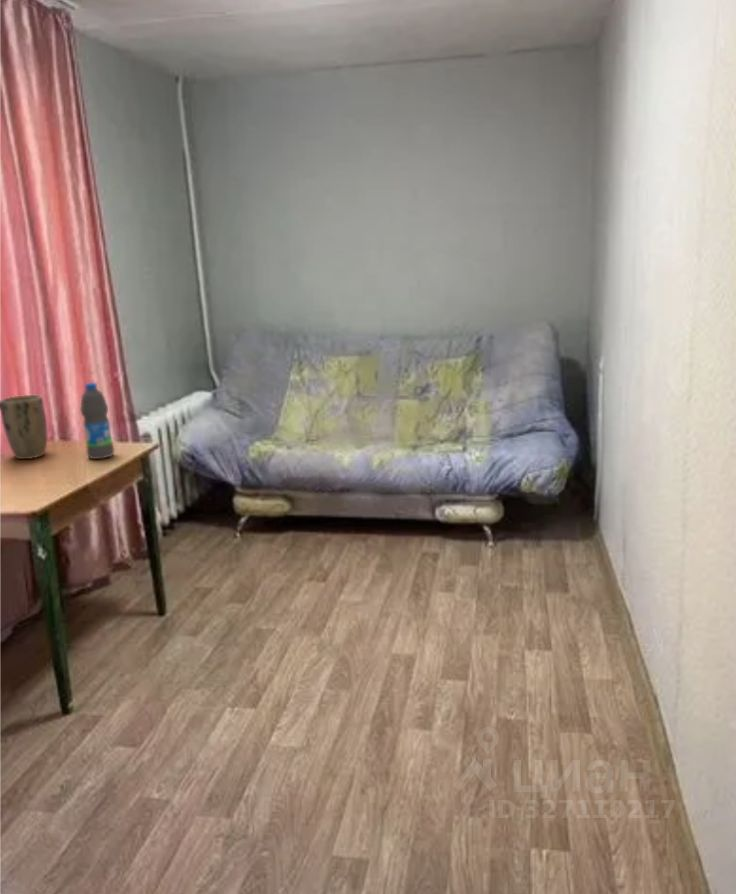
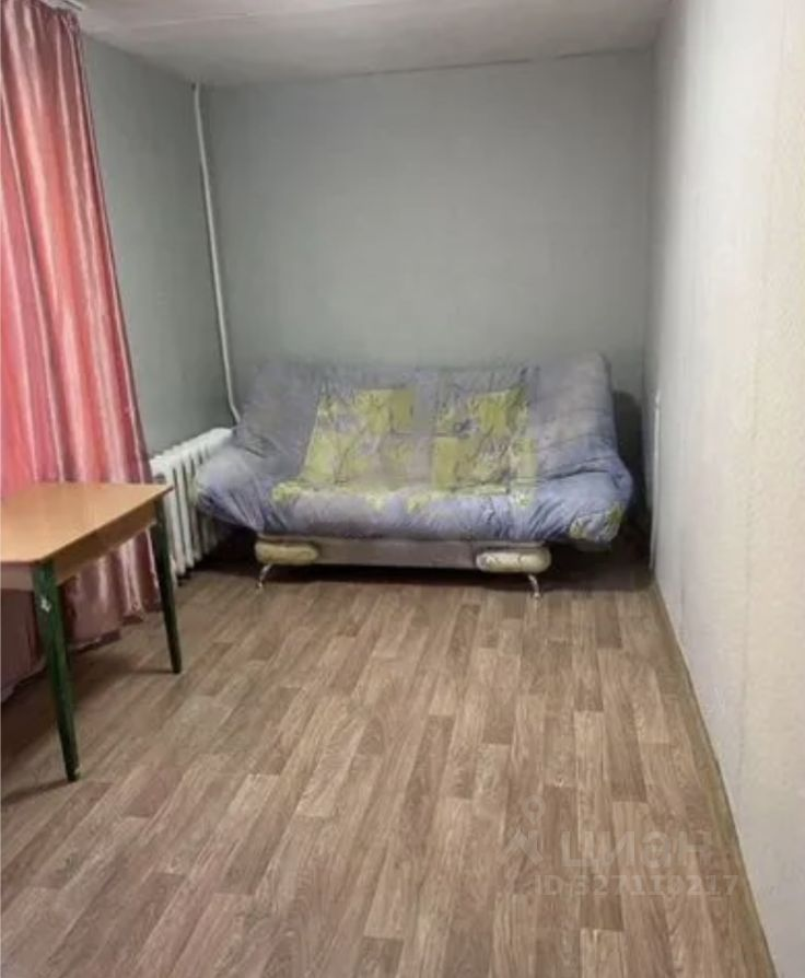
- water bottle (96, 420)
- plant pot (25, 427)
